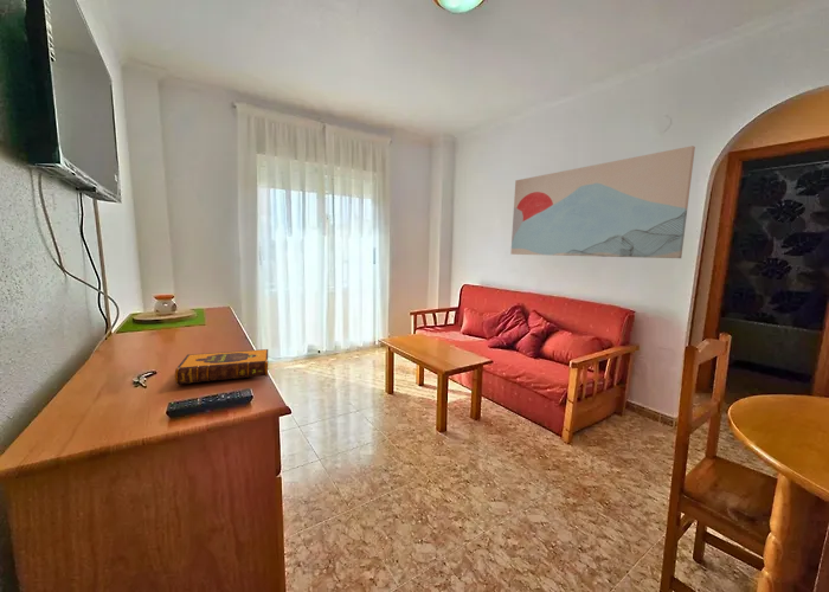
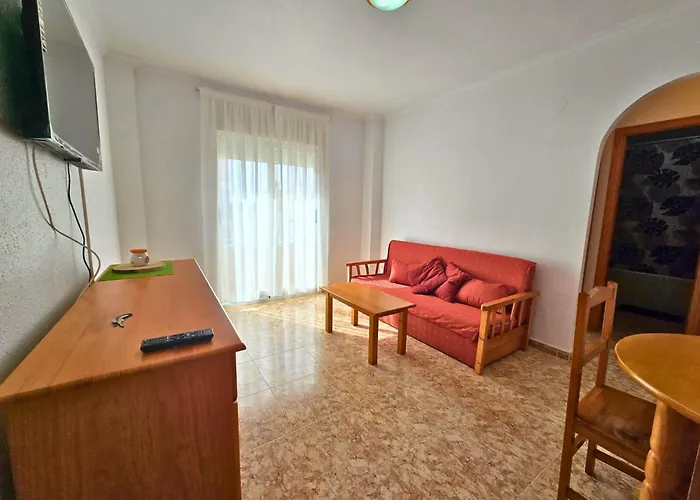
- wall art (583, 212)
- hardback book (226, 366)
